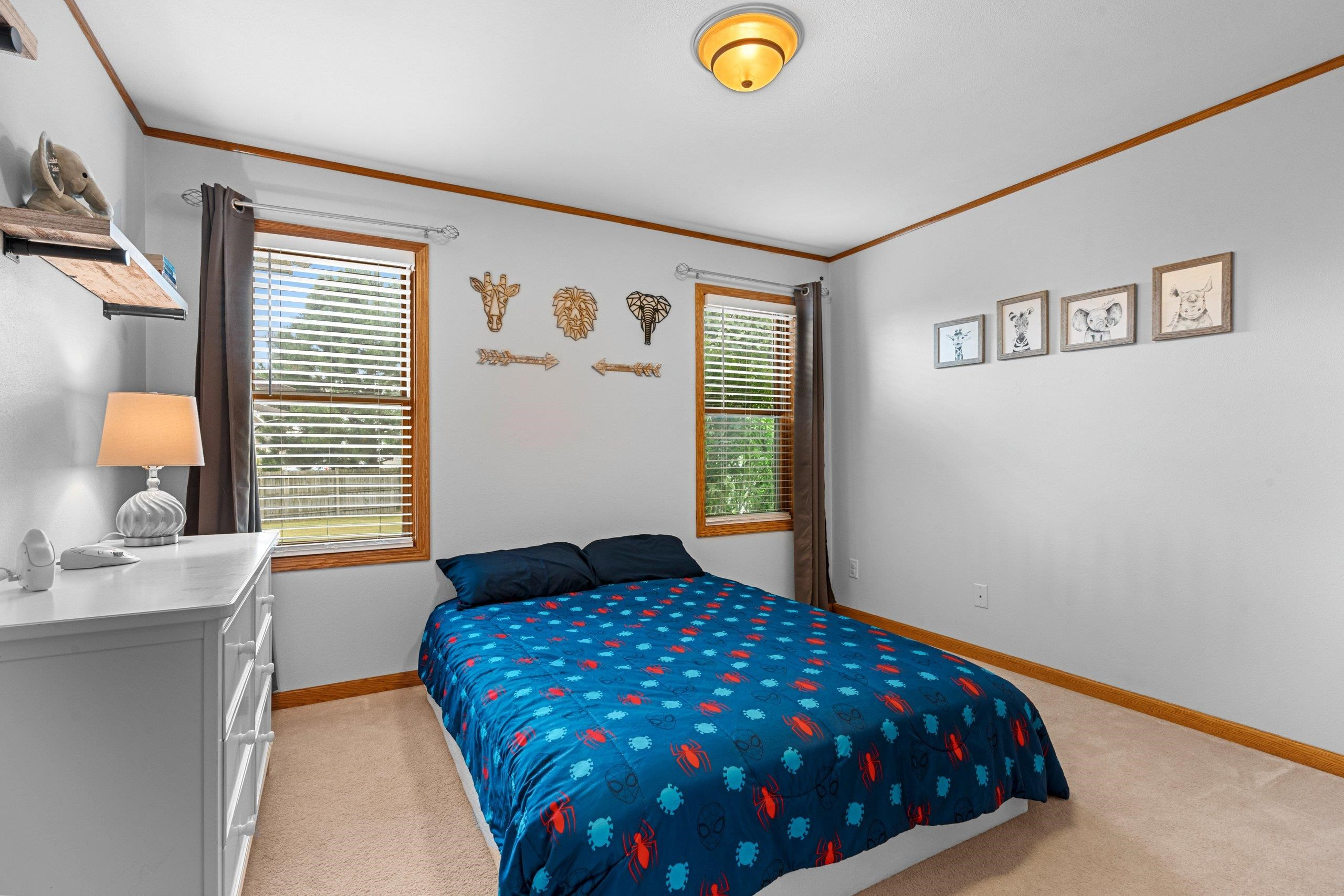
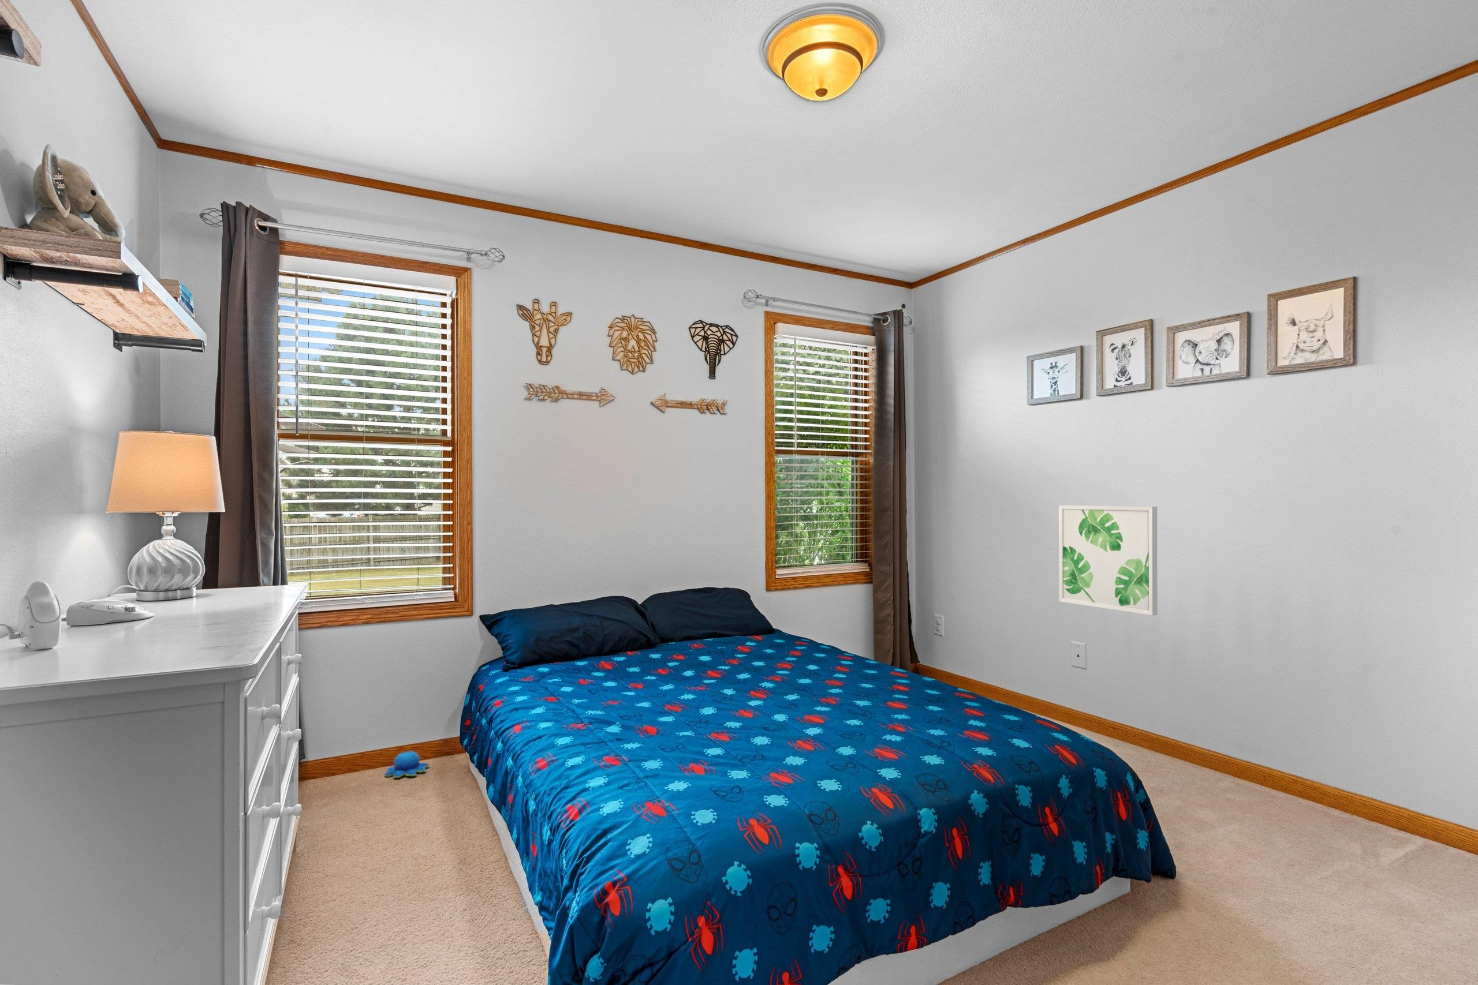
+ wall art (1105, 557)
+ plush toy (407, 762)
